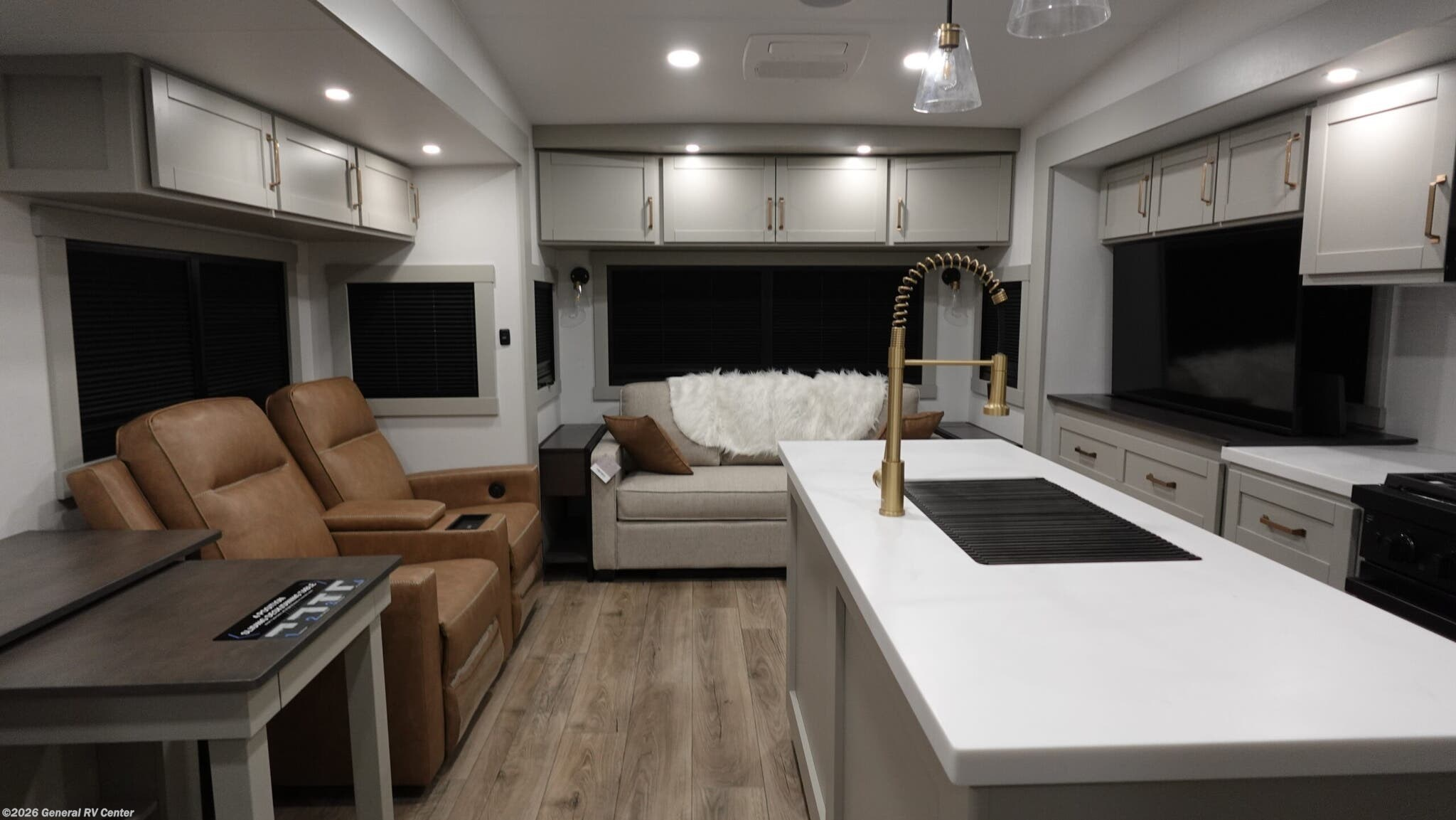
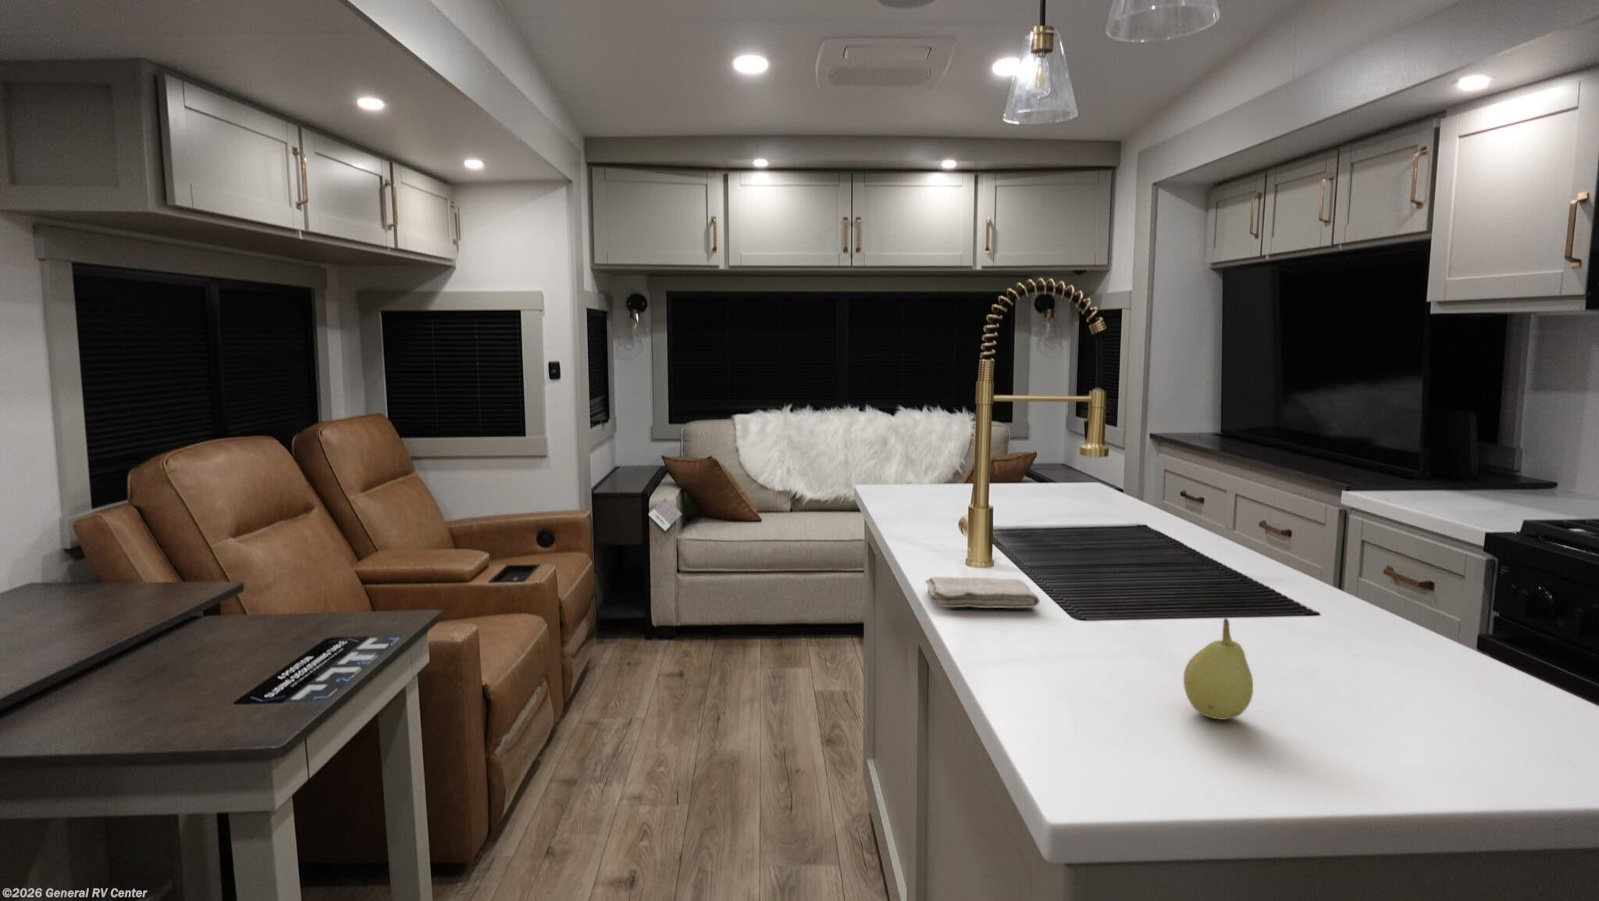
+ fruit (1218, 666)
+ washcloth (980, 591)
